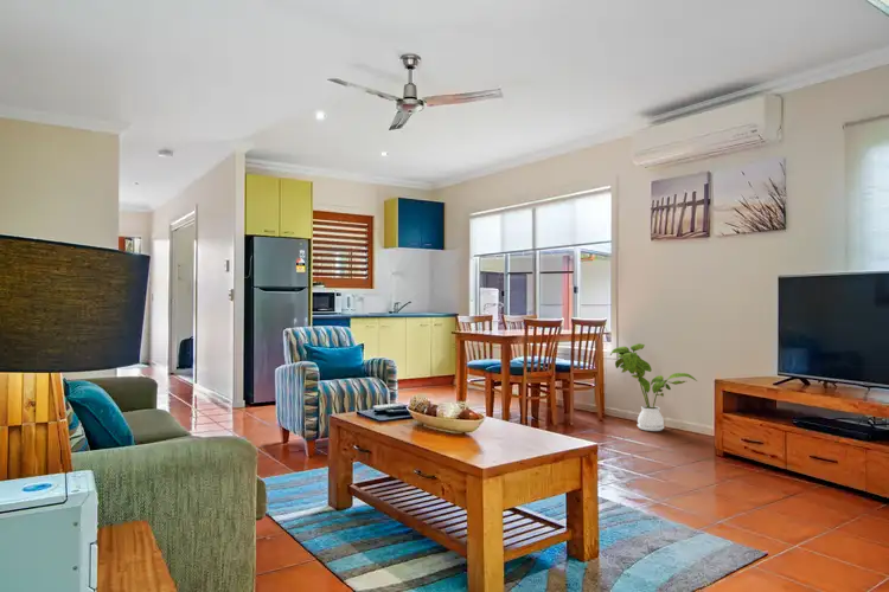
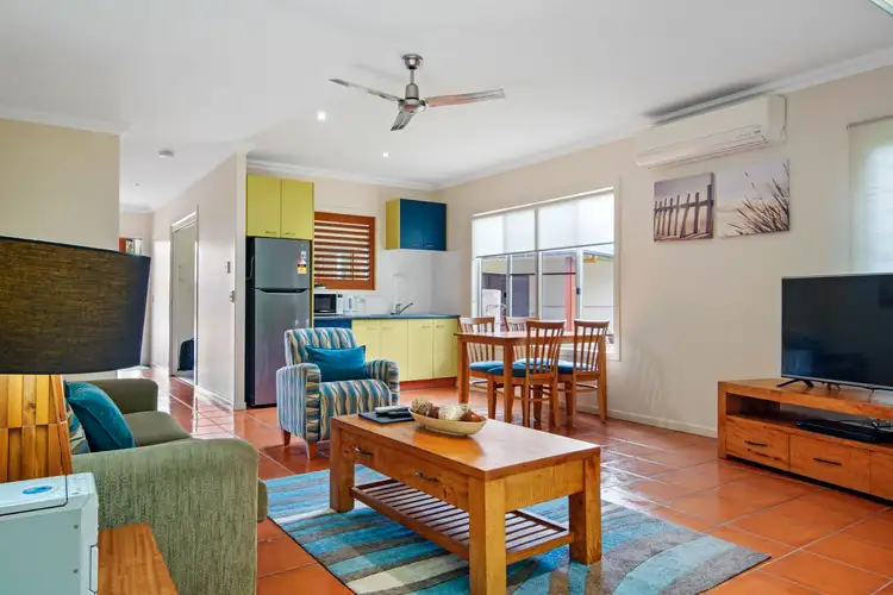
- house plant (644, 387)
